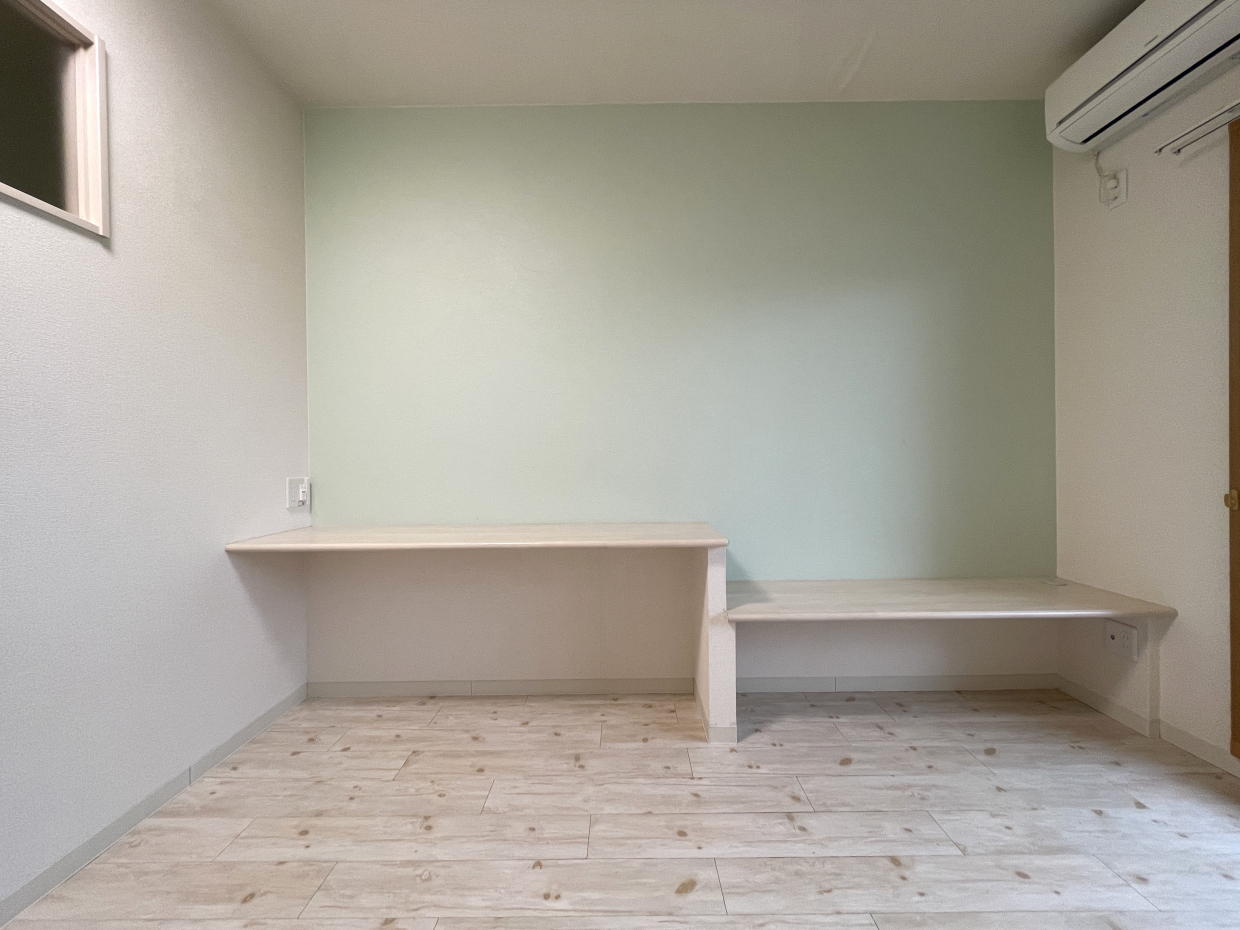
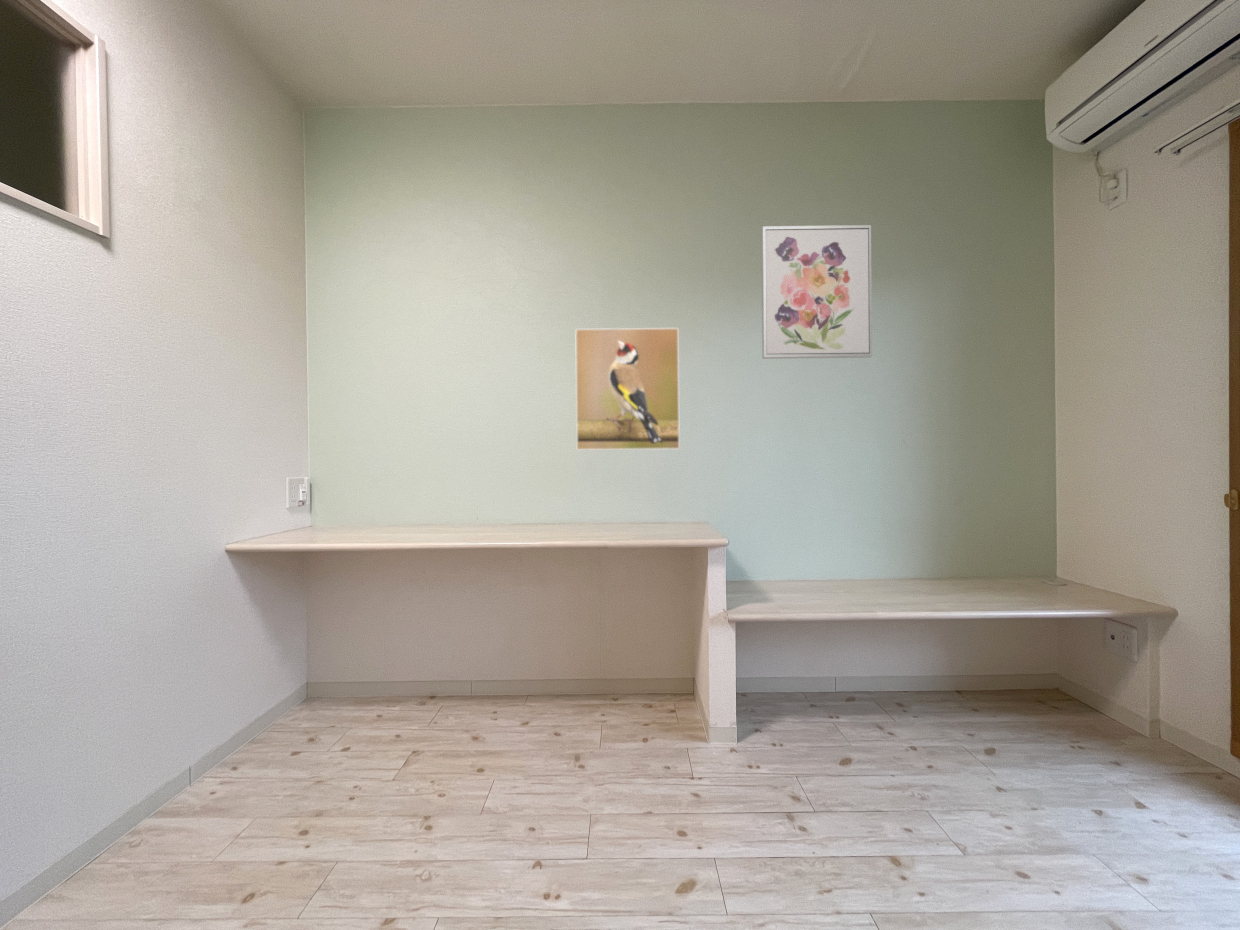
+ wall art (816, 292)
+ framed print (627, 389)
